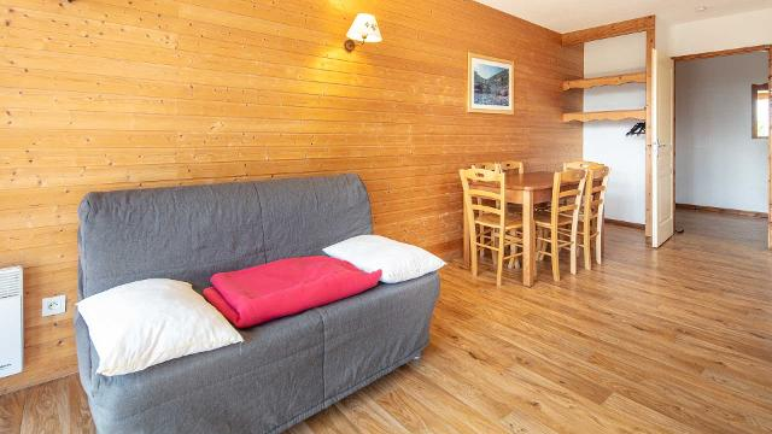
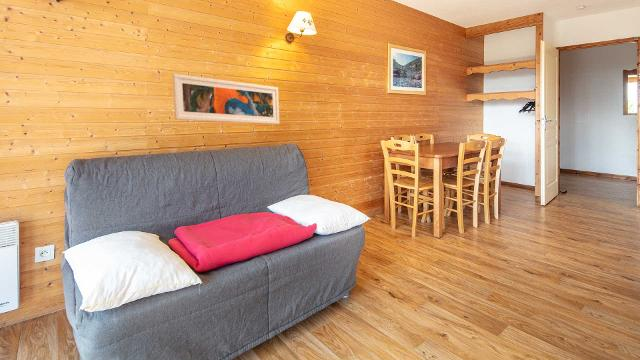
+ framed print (231, 101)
